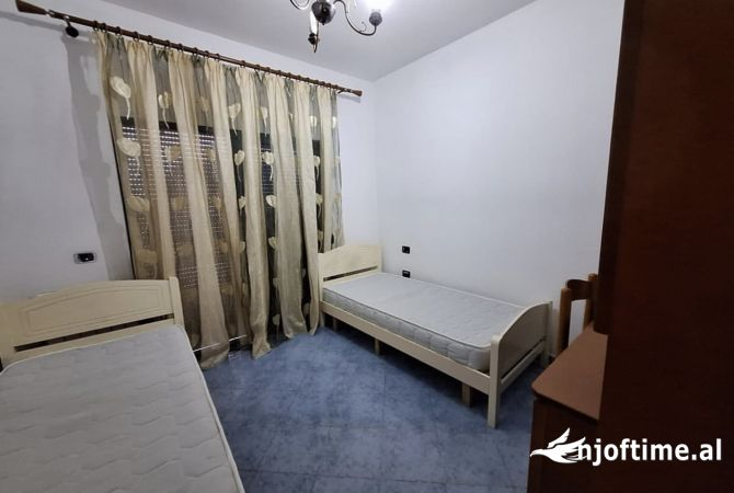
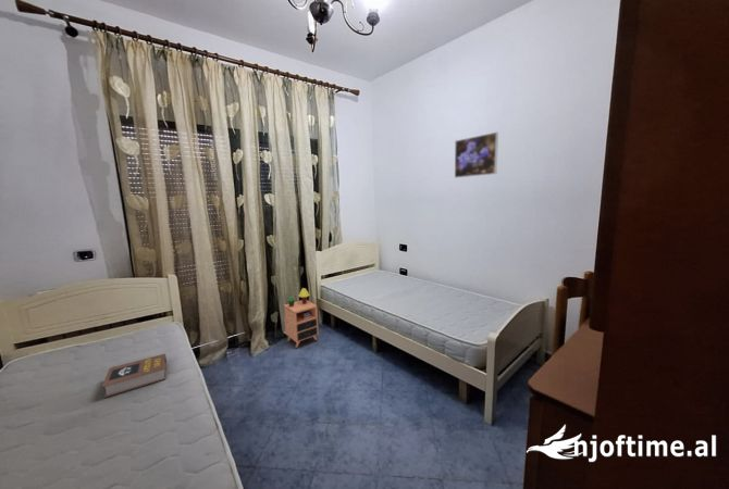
+ nightstand (300, 315)
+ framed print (474, 156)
+ book (134, 373)
